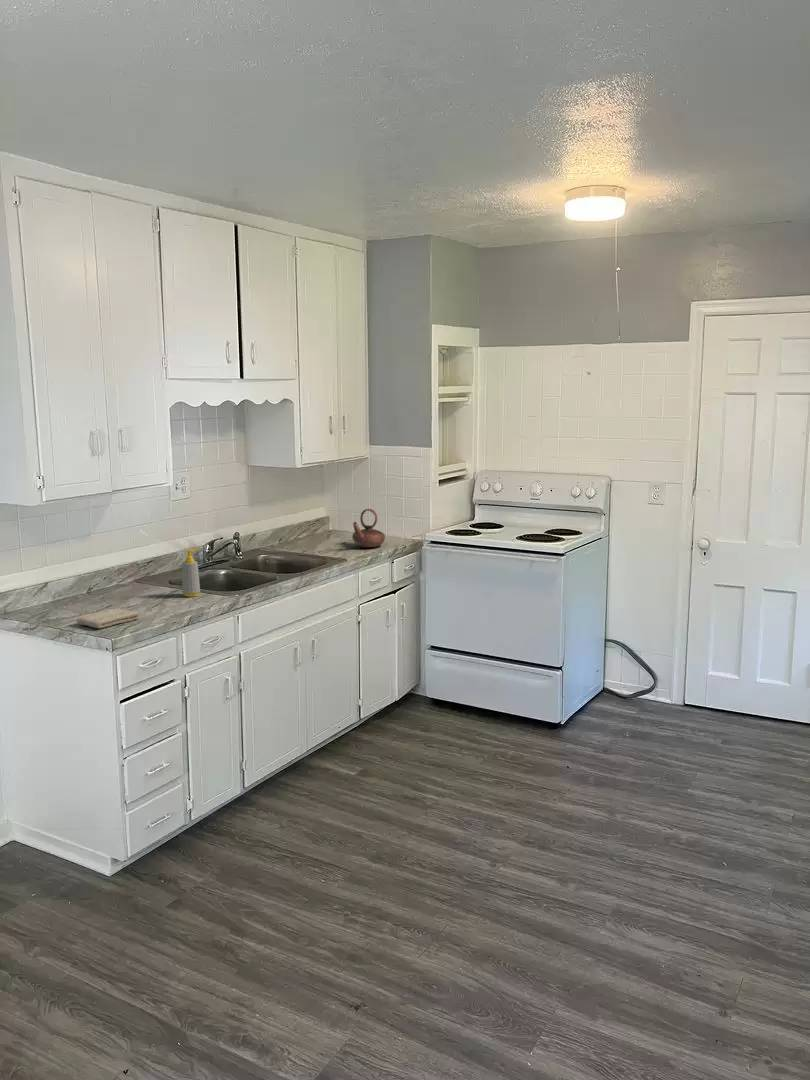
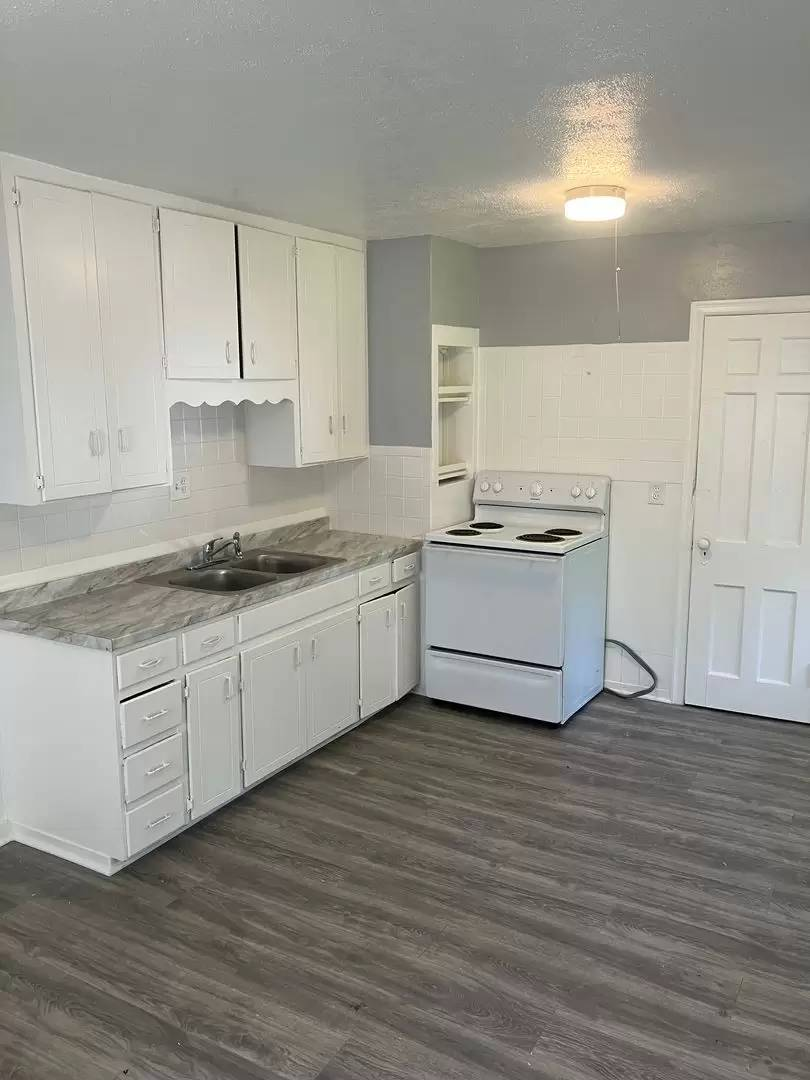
- teapot (366, 528)
- washcloth (109, 617)
- soap bottle (190, 572)
